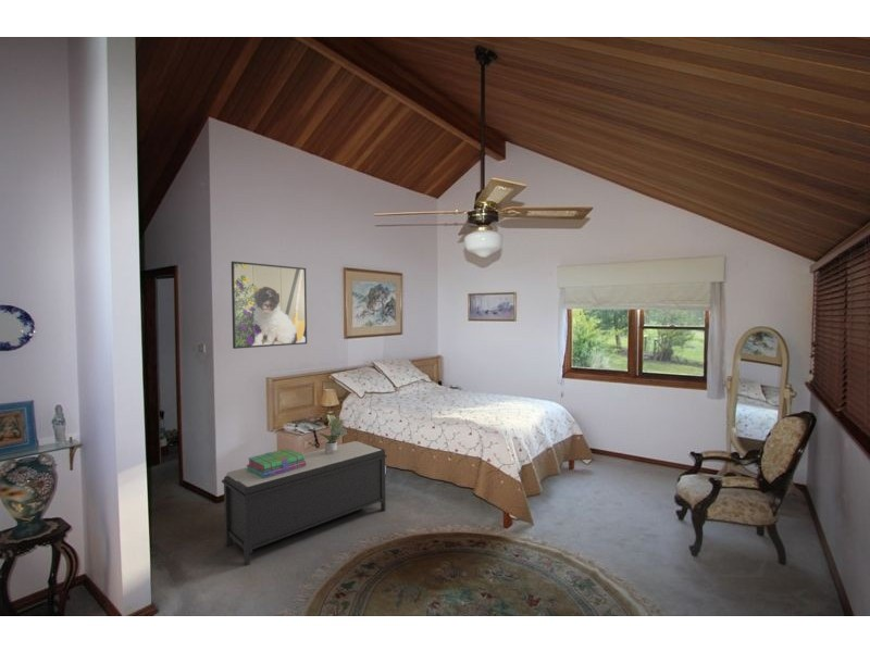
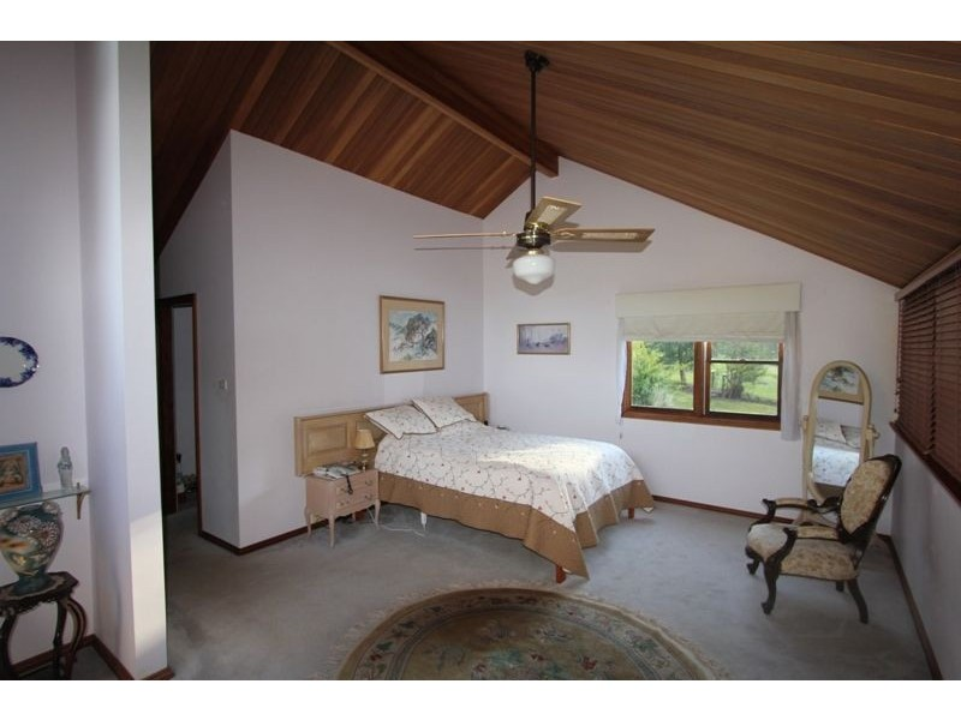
- bench (311, 492)
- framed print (272, 305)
- potted plant (333, 435)
- stack of books (276, 462)
